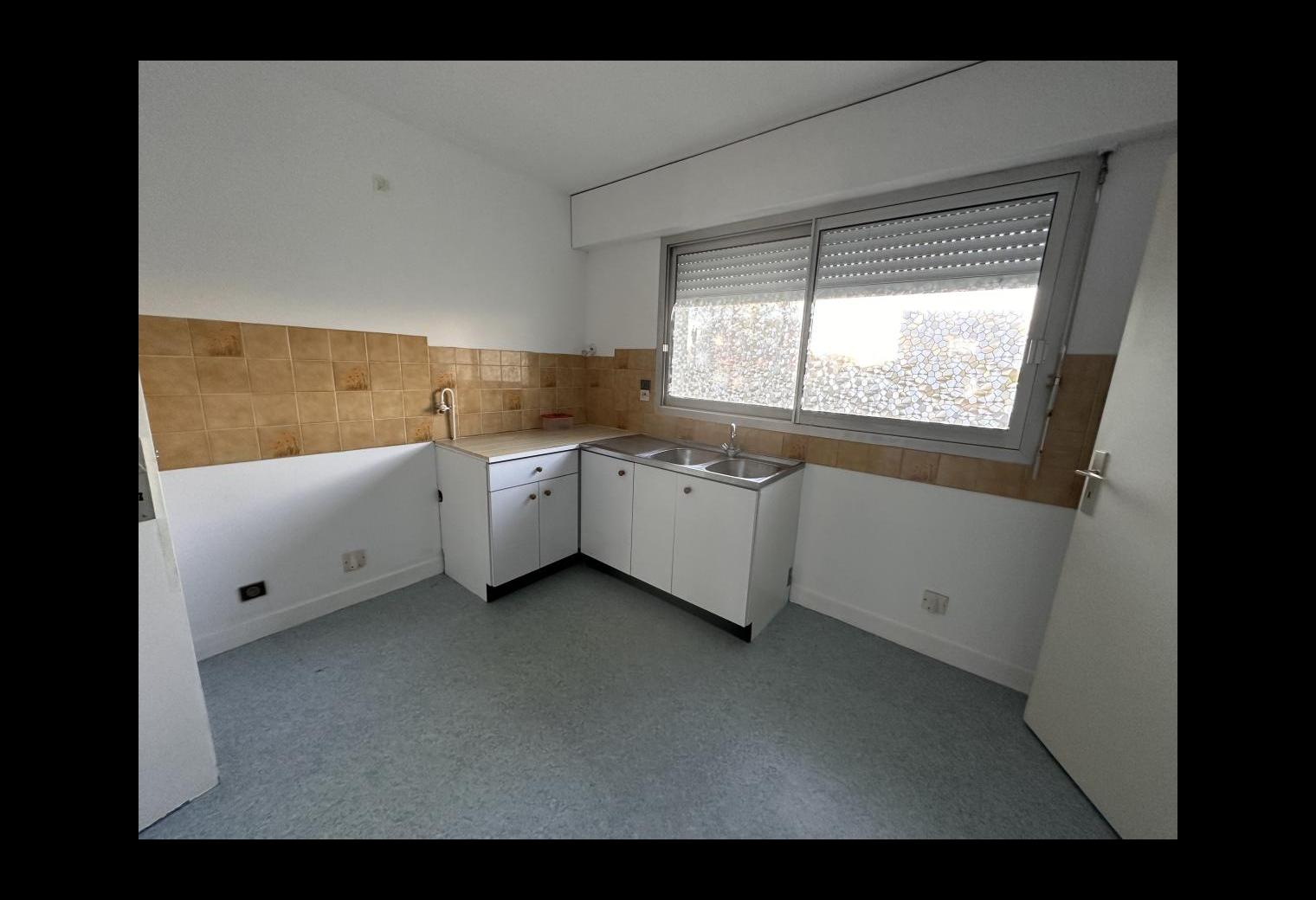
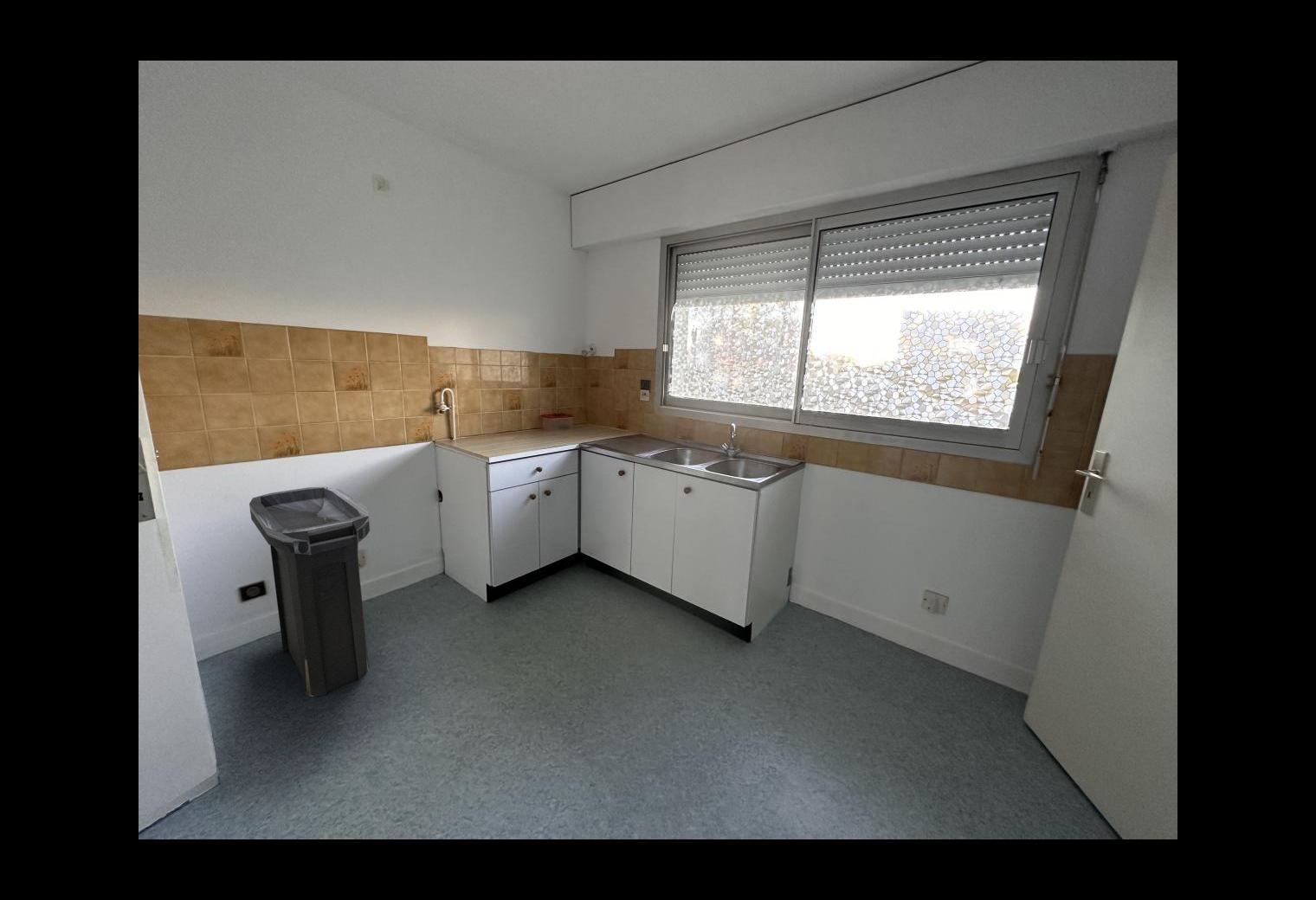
+ trash can (317, 585)
